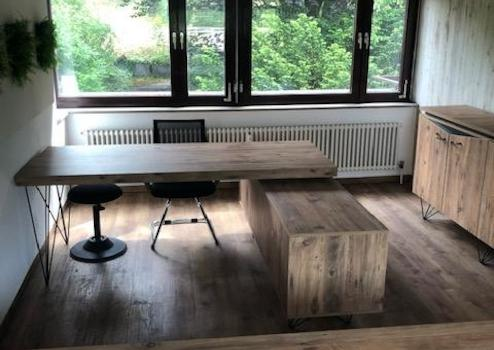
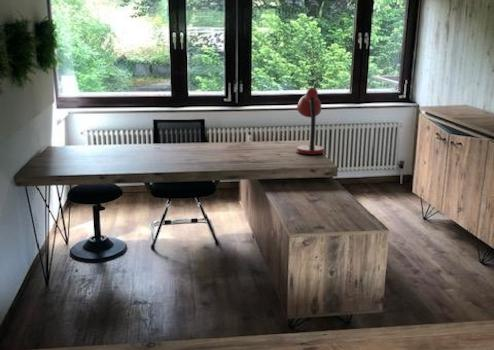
+ desk lamp (311, 119)
